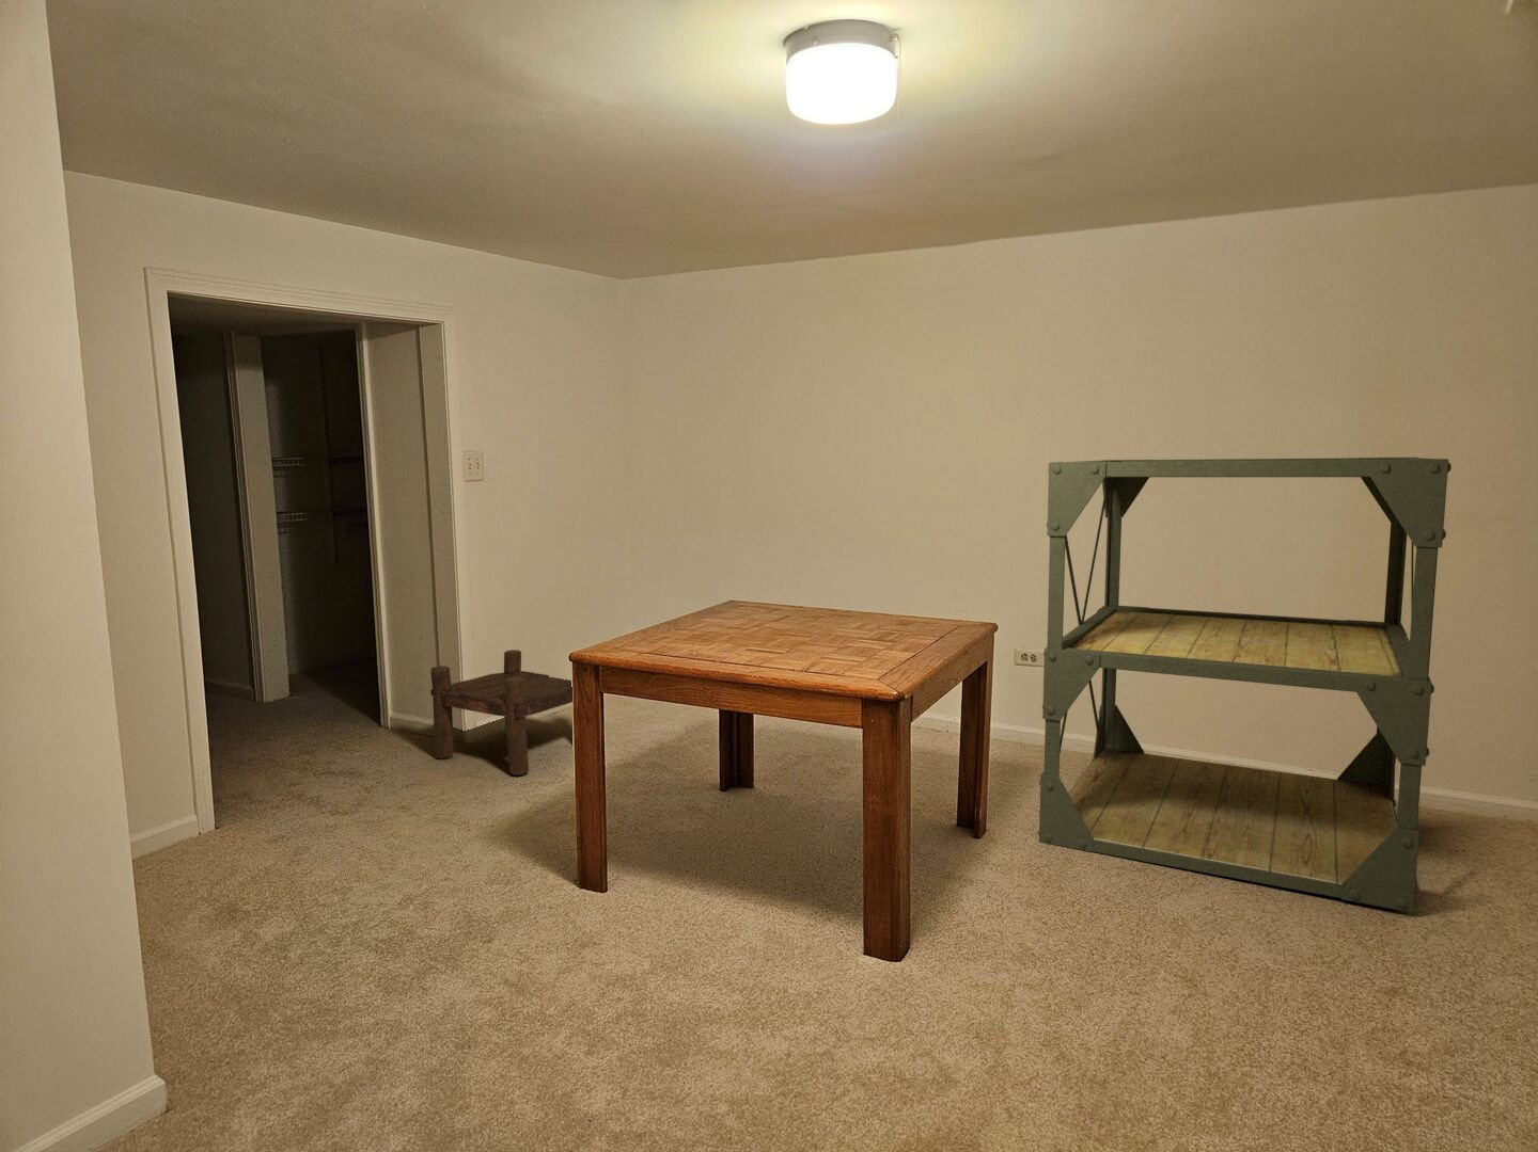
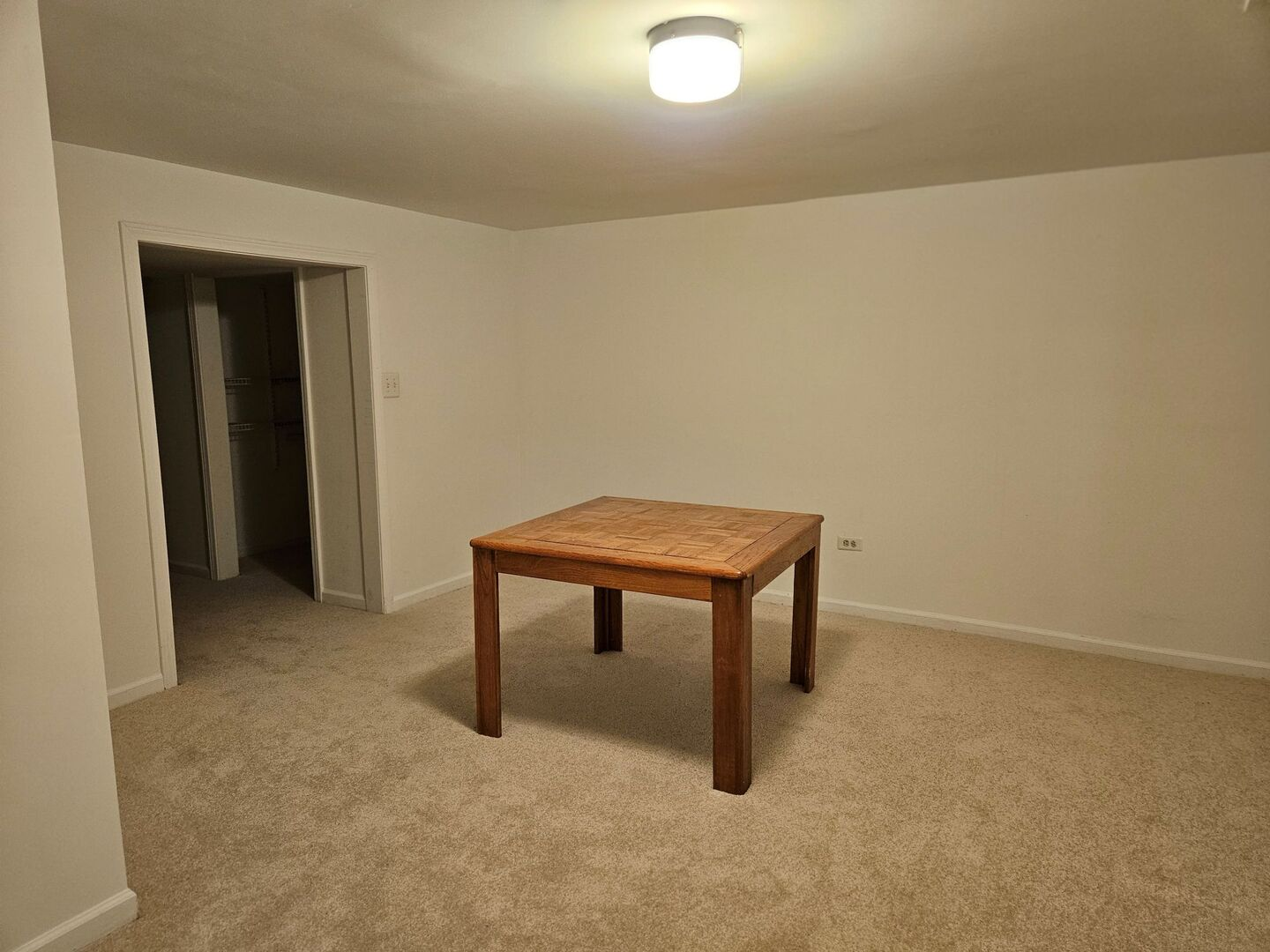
- stool (513, 708)
- shelving unit (1233, 644)
